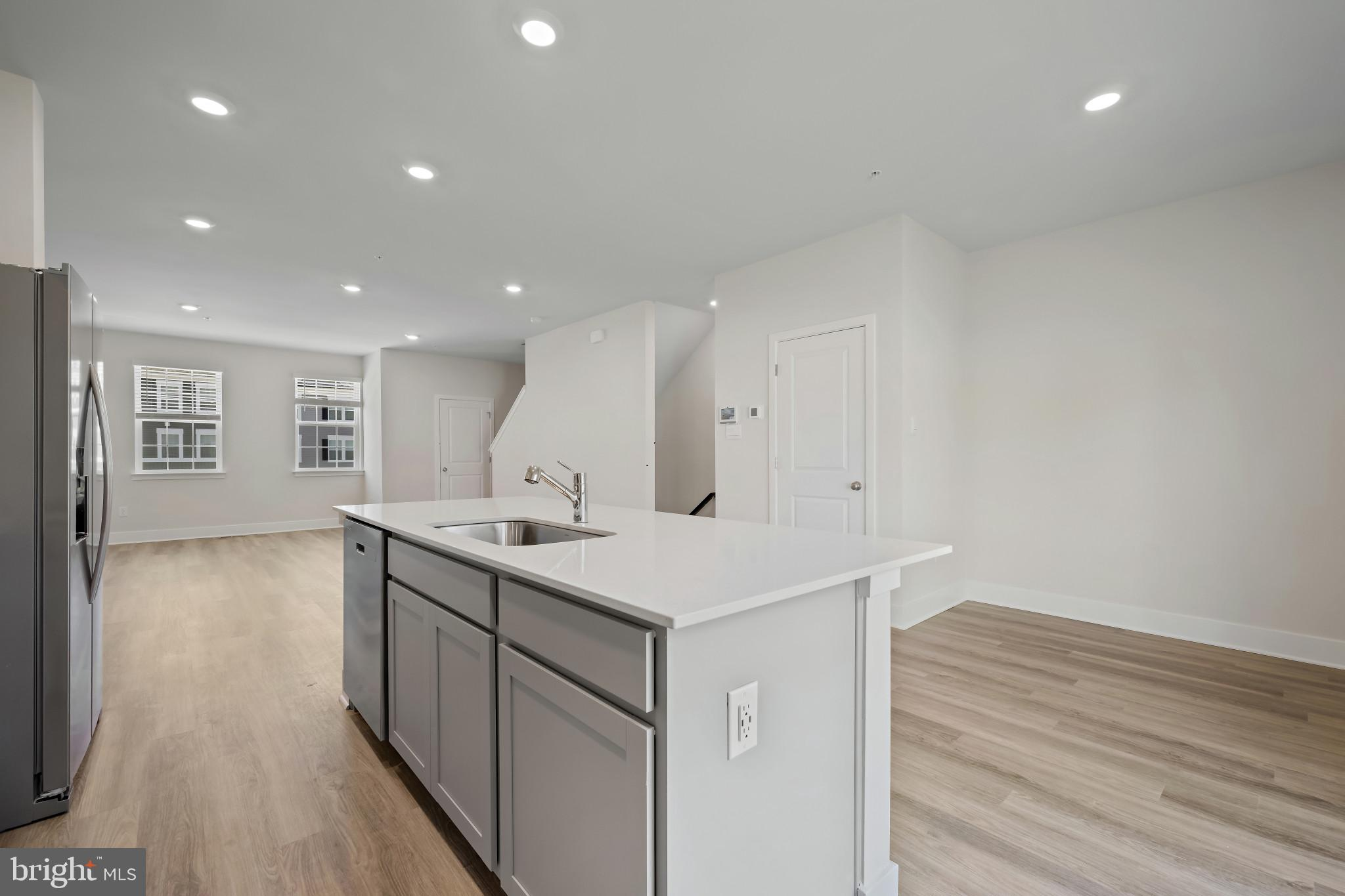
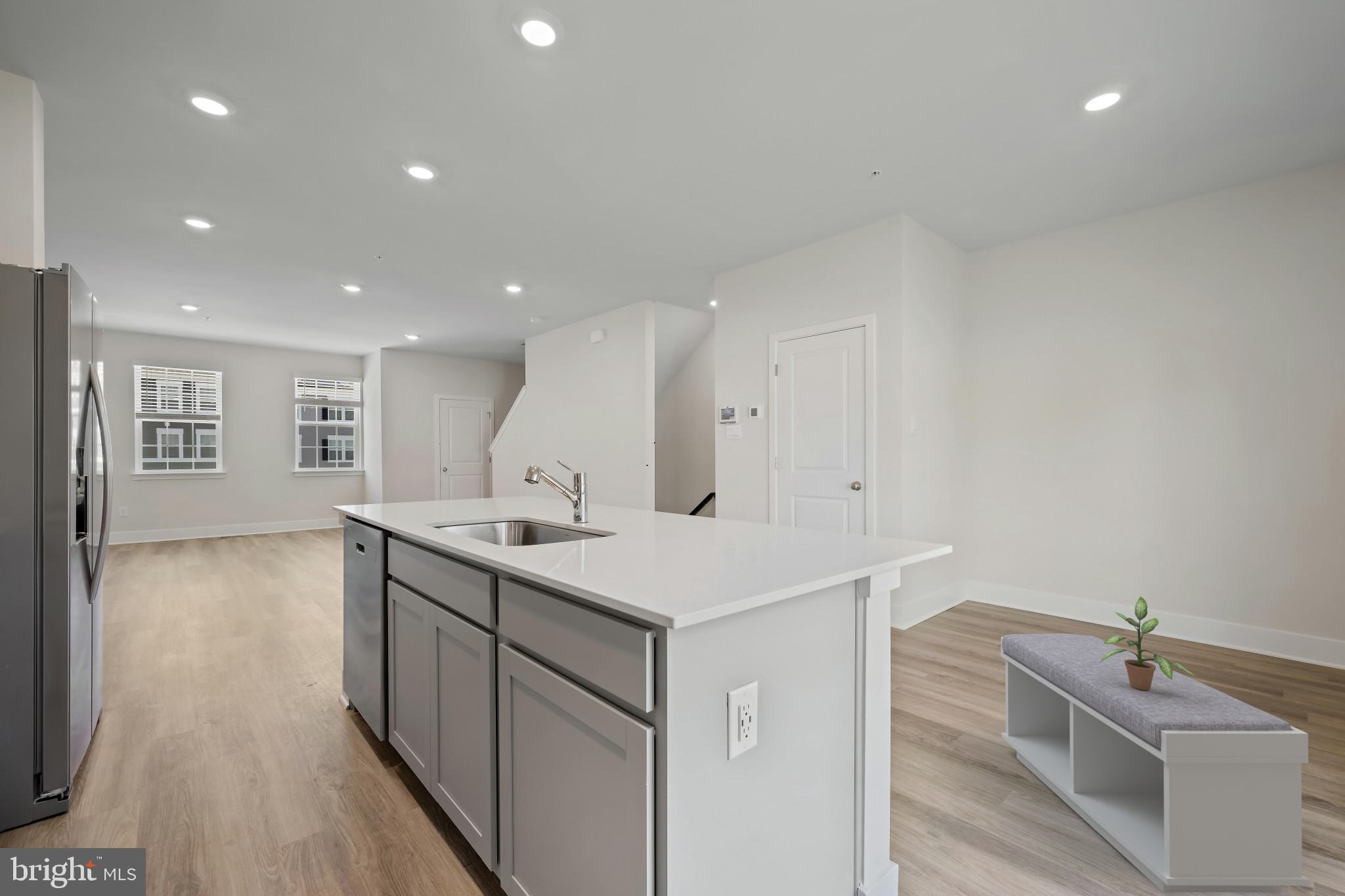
+ bench (1121, 739)
+ potted plant (1141, 642)
